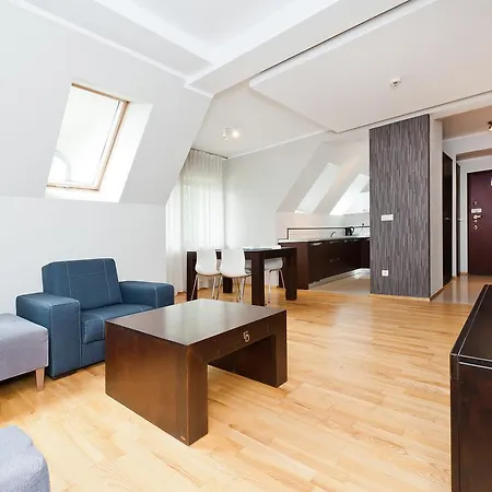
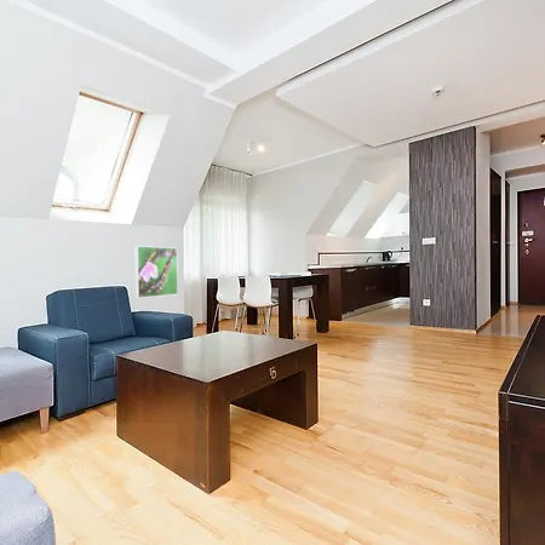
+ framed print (157, 271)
